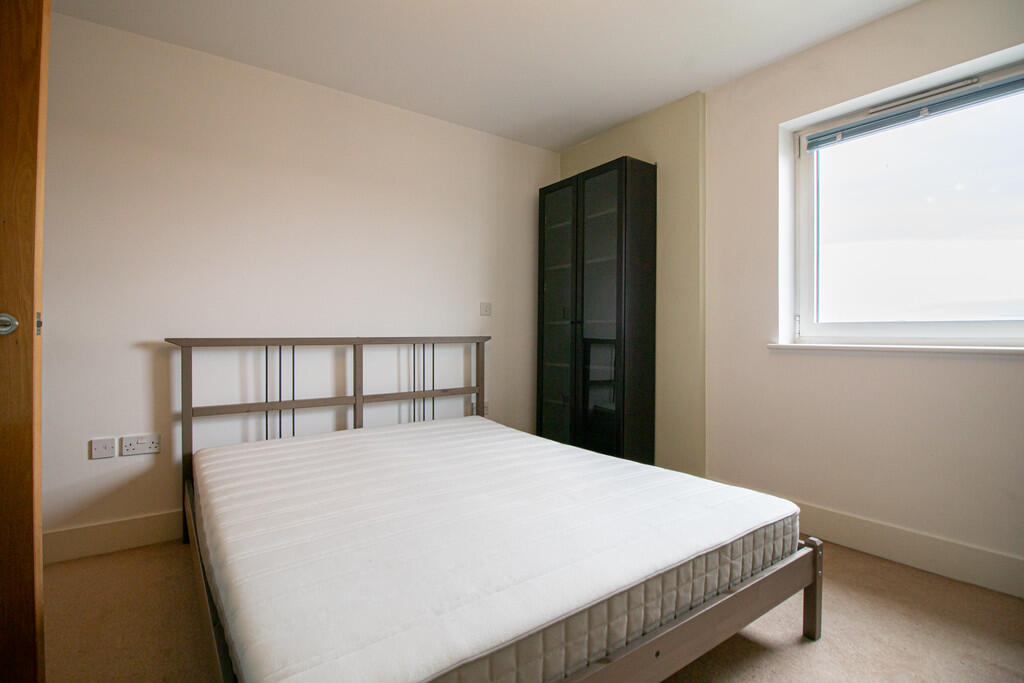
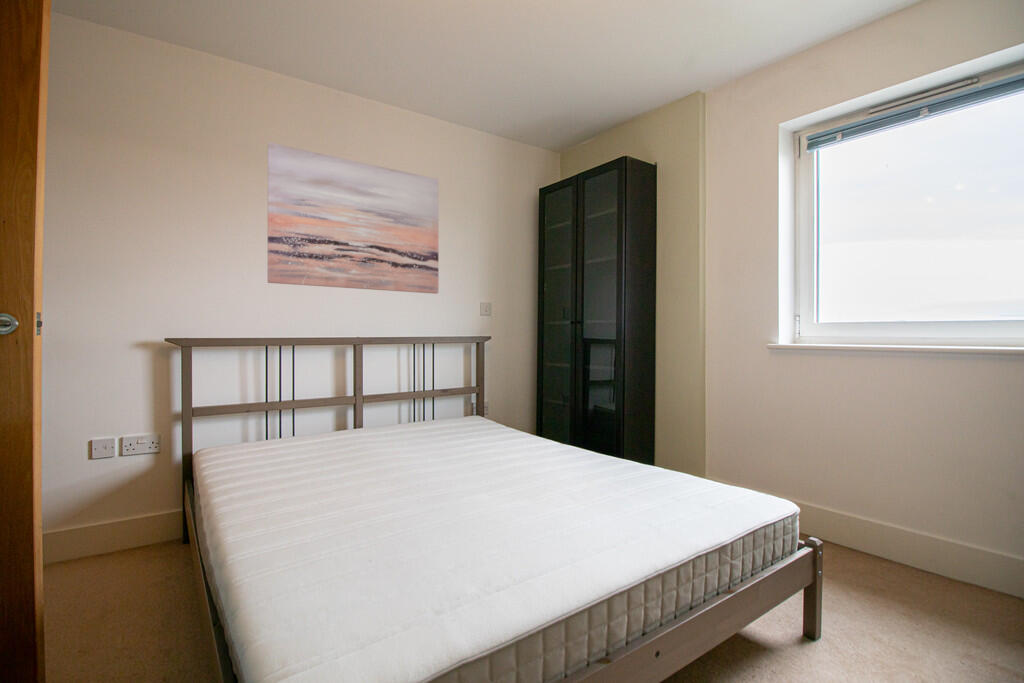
+ wall art (361, 225)
